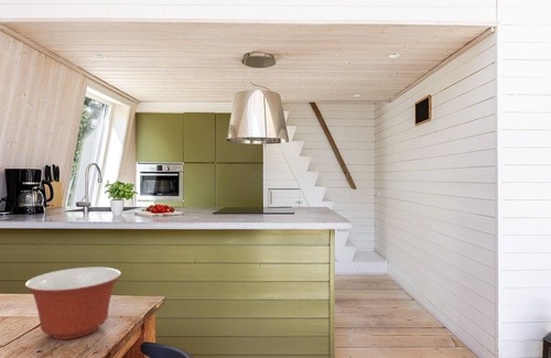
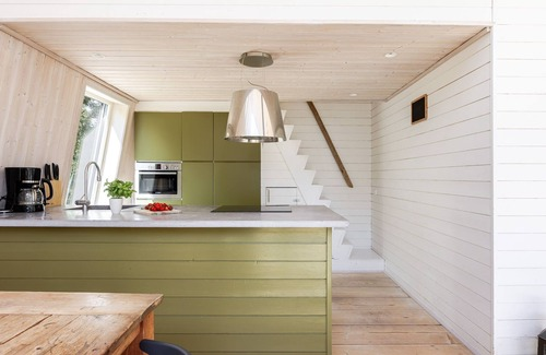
- mixing bowl (75, 303)
